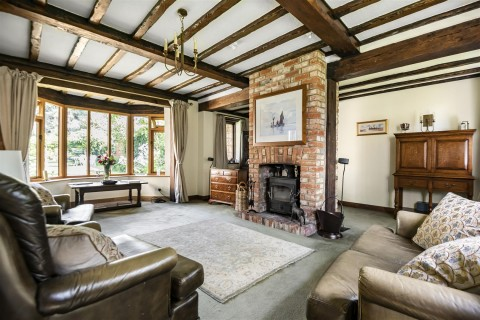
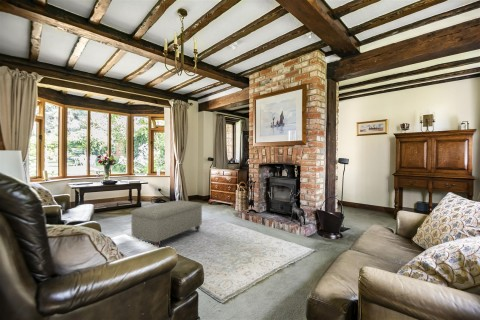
+ ottoman (169, 221)
